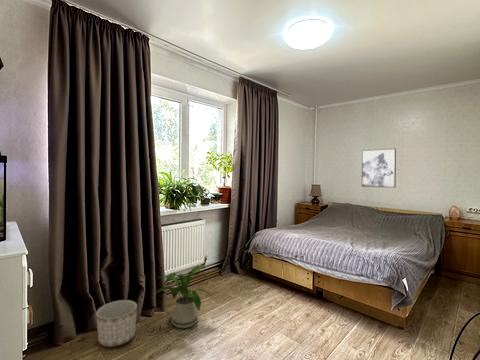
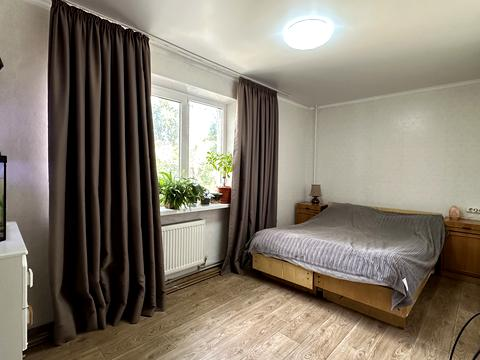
- planter (117, 324)
- house plant (183, 290)
- wall art (378, 168)
